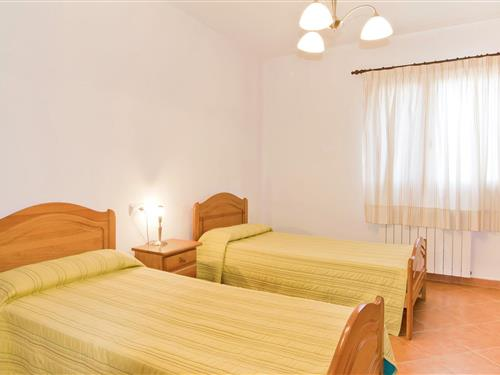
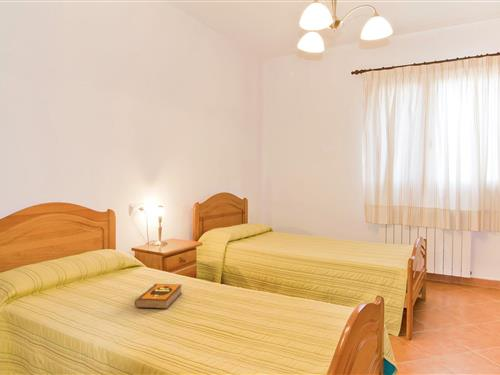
+ hardback book (159, 295)
